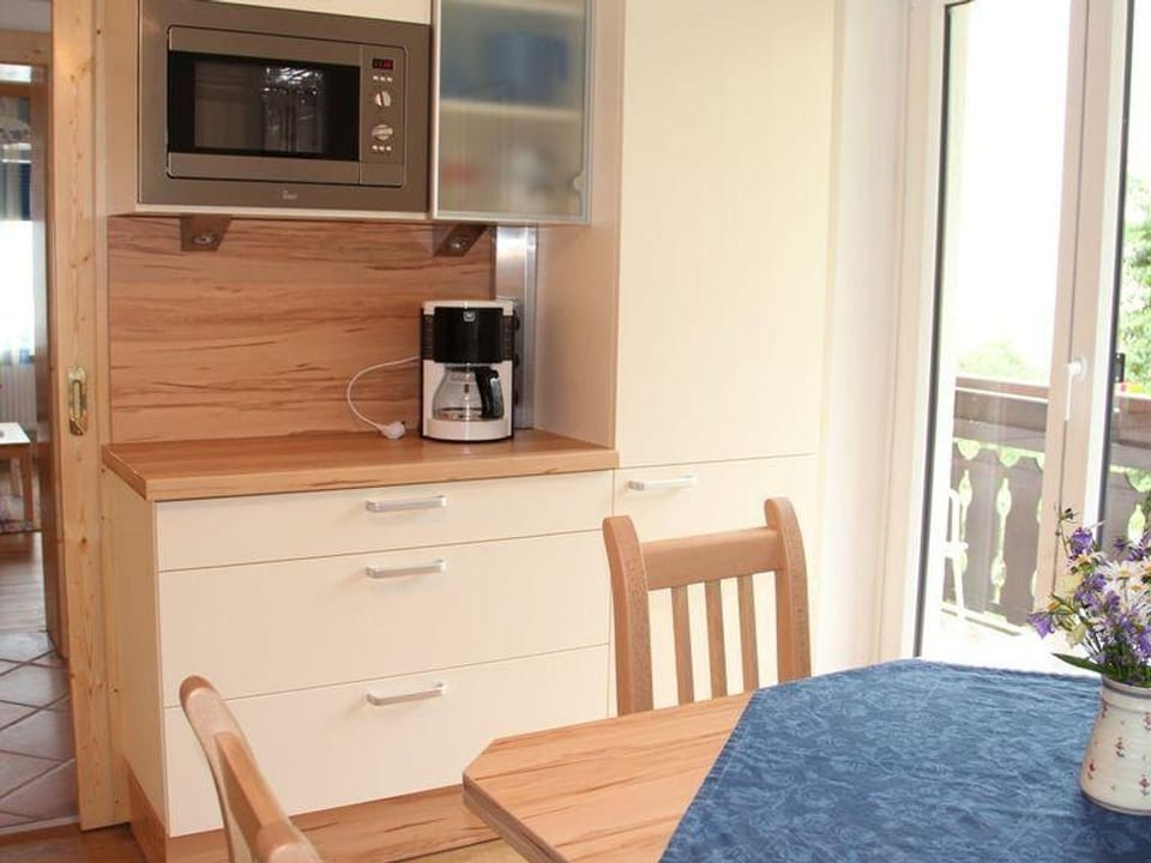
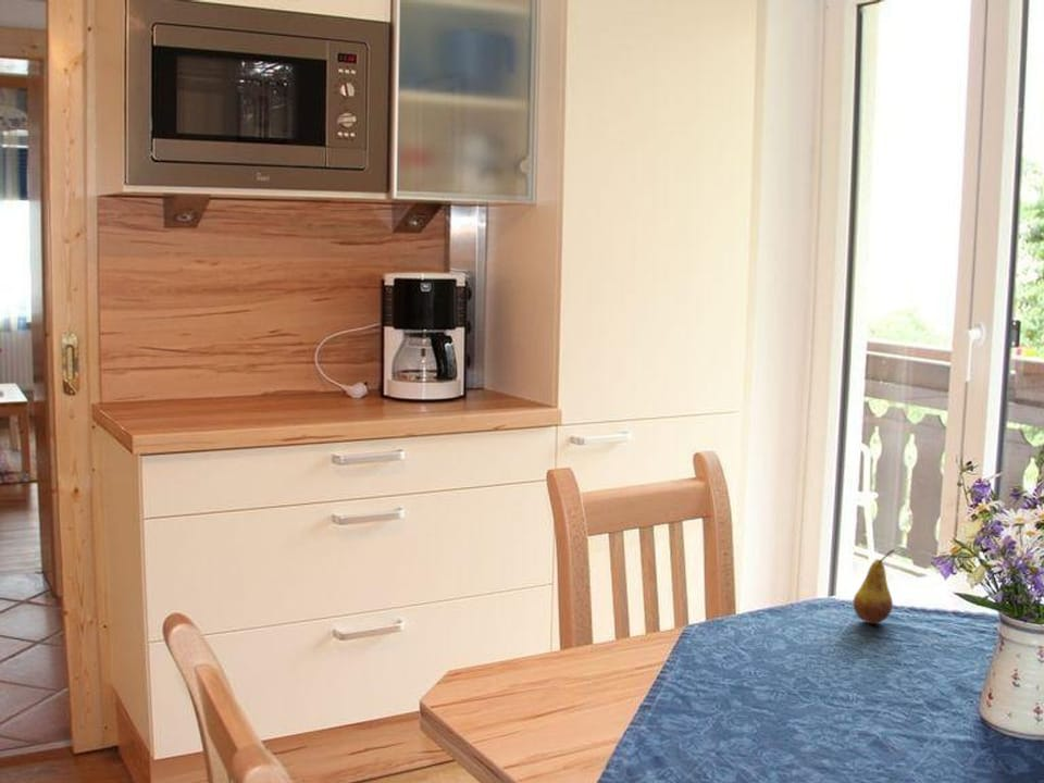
+ fruit (873, 583)
